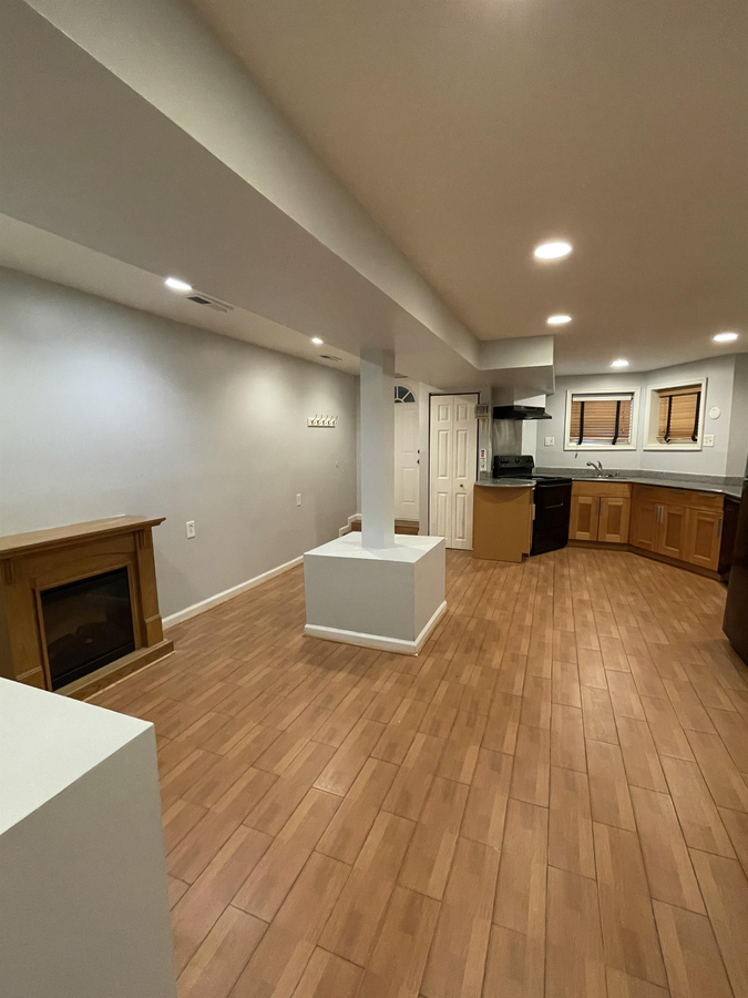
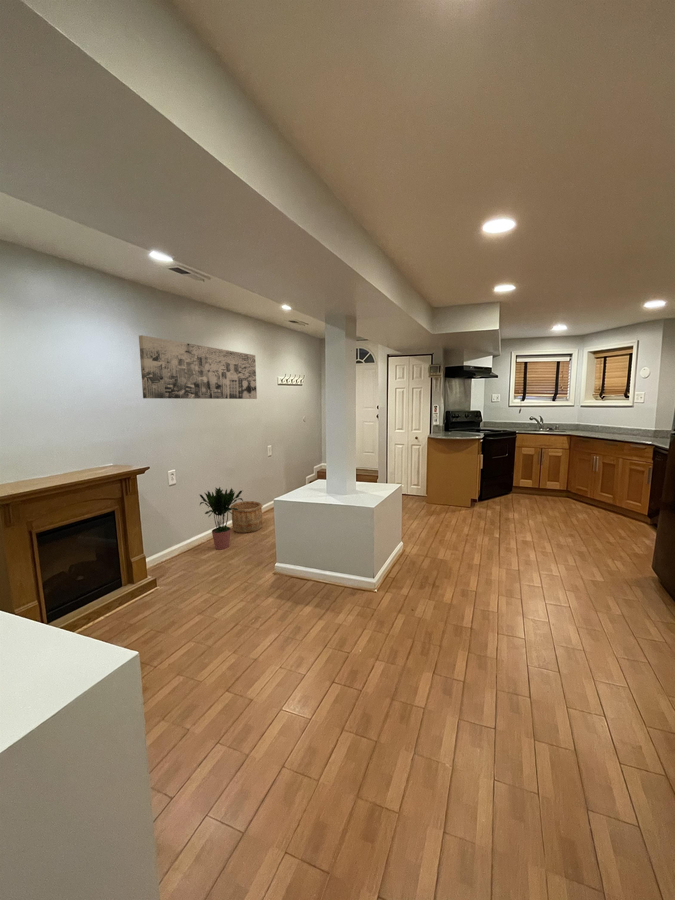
+ wall art (208, 373)
+ wooden bucket (246, 516)
+ potted plant (218, 515)
